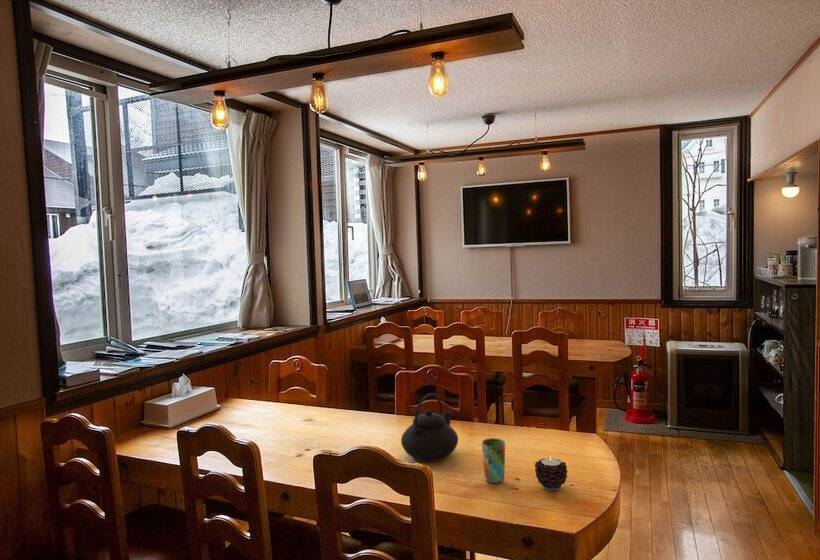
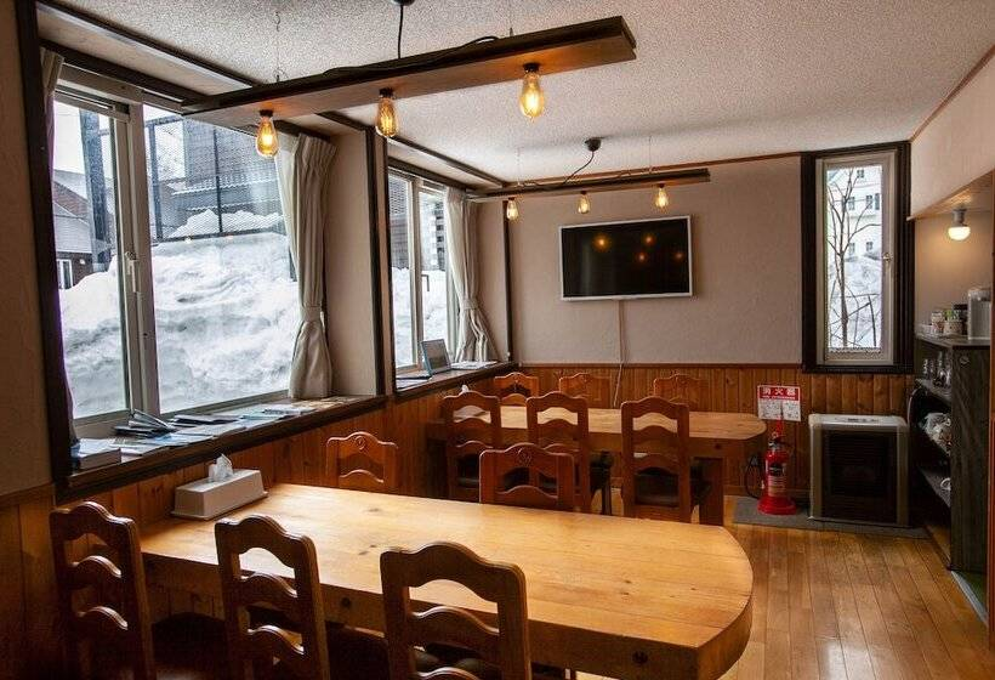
- candle (551, 471)
- teapot (432, 422)
- cup (493, 461)
